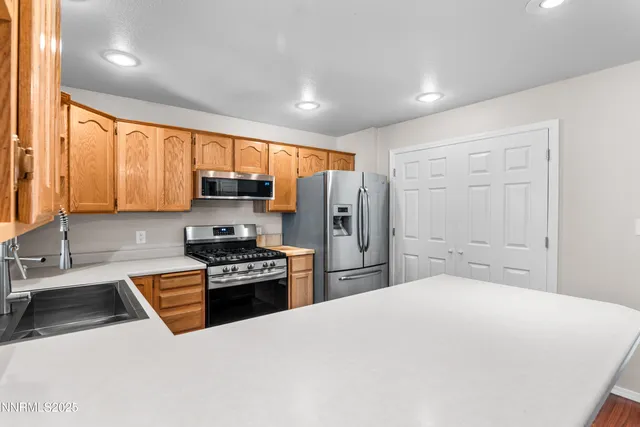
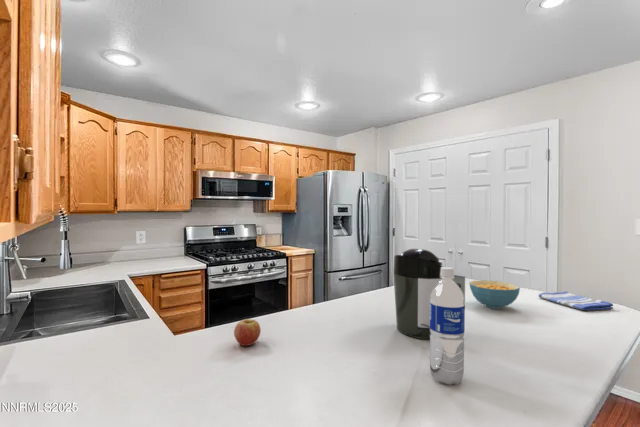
+ water bottle (446, 323)
+ coffee maker (431, 291)
+ fruit (247, 331)
+ cereal bowl (493, 295)
+ dish towel (573, 300)
